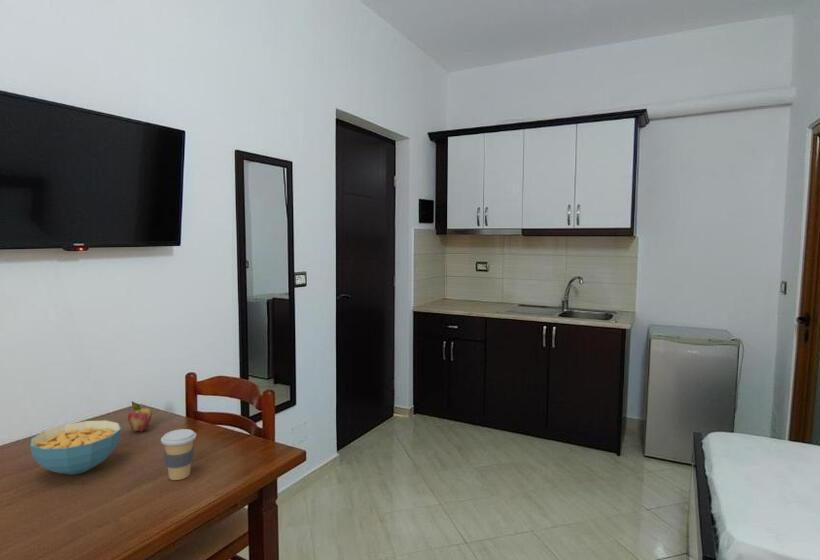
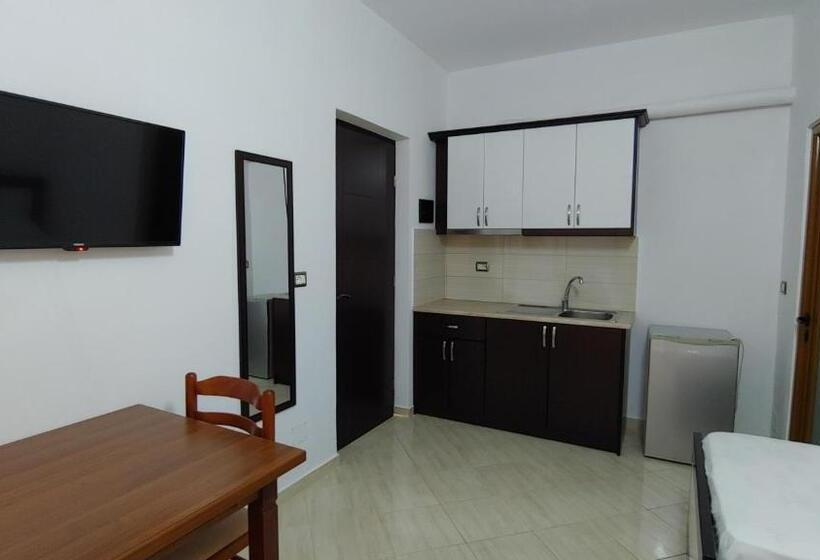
- fruit (140, 415)
- cereal bowl (77, 451)
- coffee cup (179, 454)
